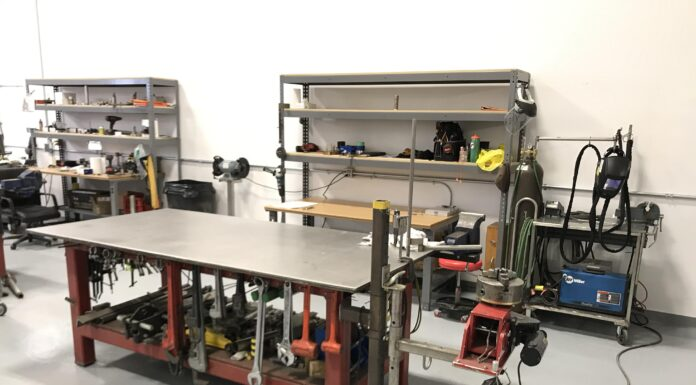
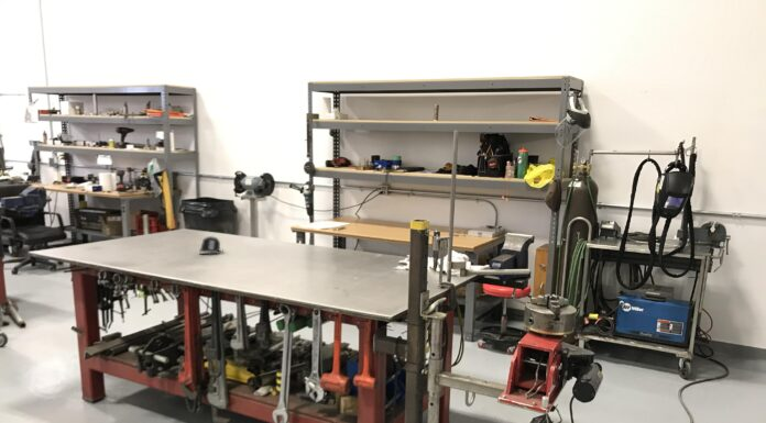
+ tape measure (211, 244)
